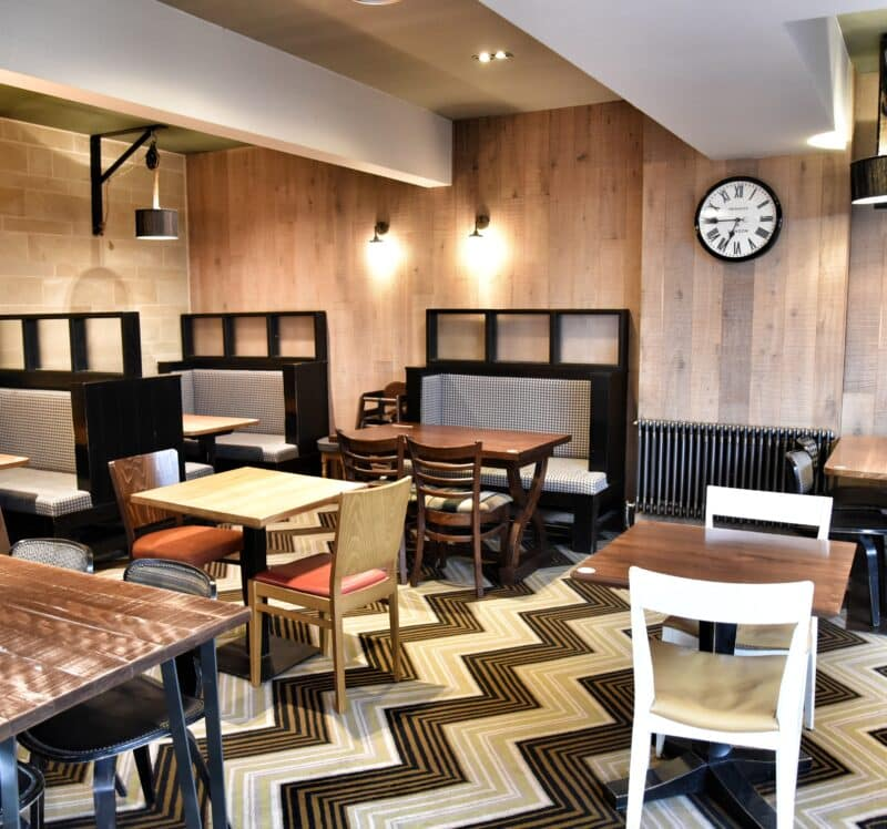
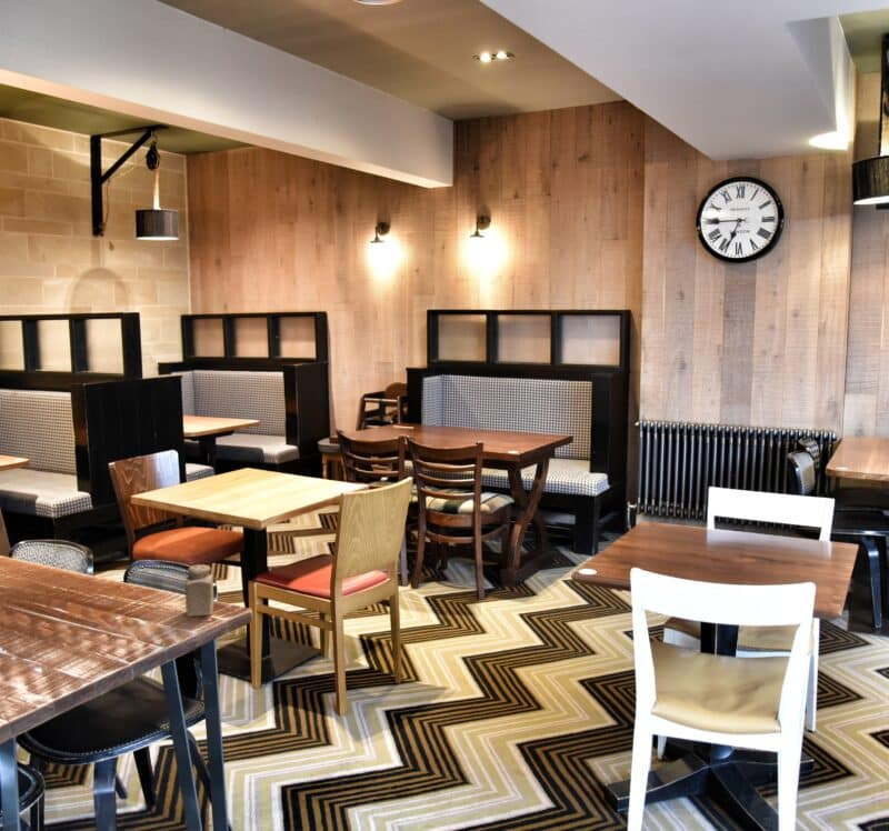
+ salt shaker (199, 589)
